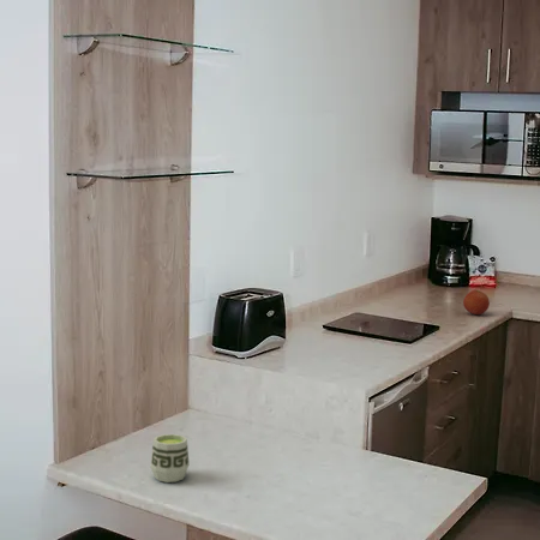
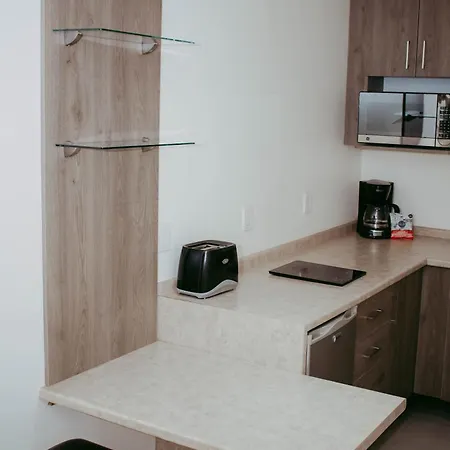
- fruit (476, 301)
- cup (169, 457)
